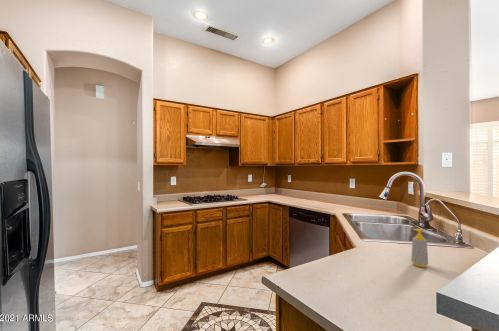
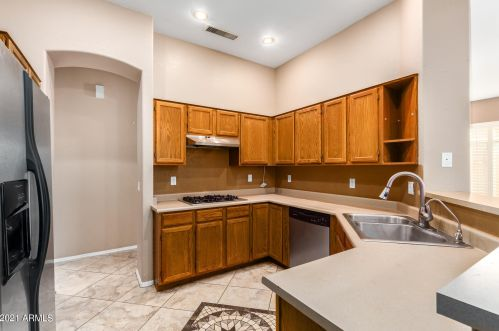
- soap bottle (419, 246)
